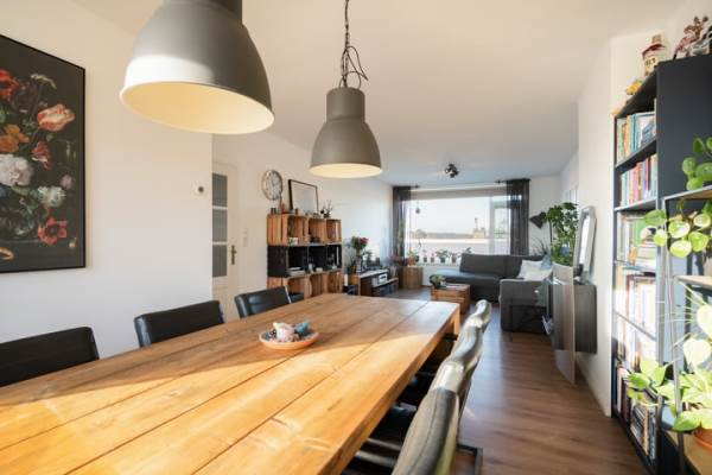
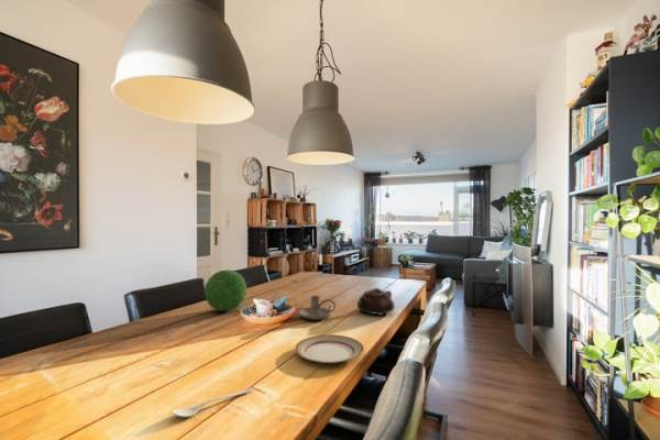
+ candle holder (318, 306)
+ plate (329, 350)
+ spoon (215, 399)
+ decorative ball (226, 289)
+ teapot (376, 299)
